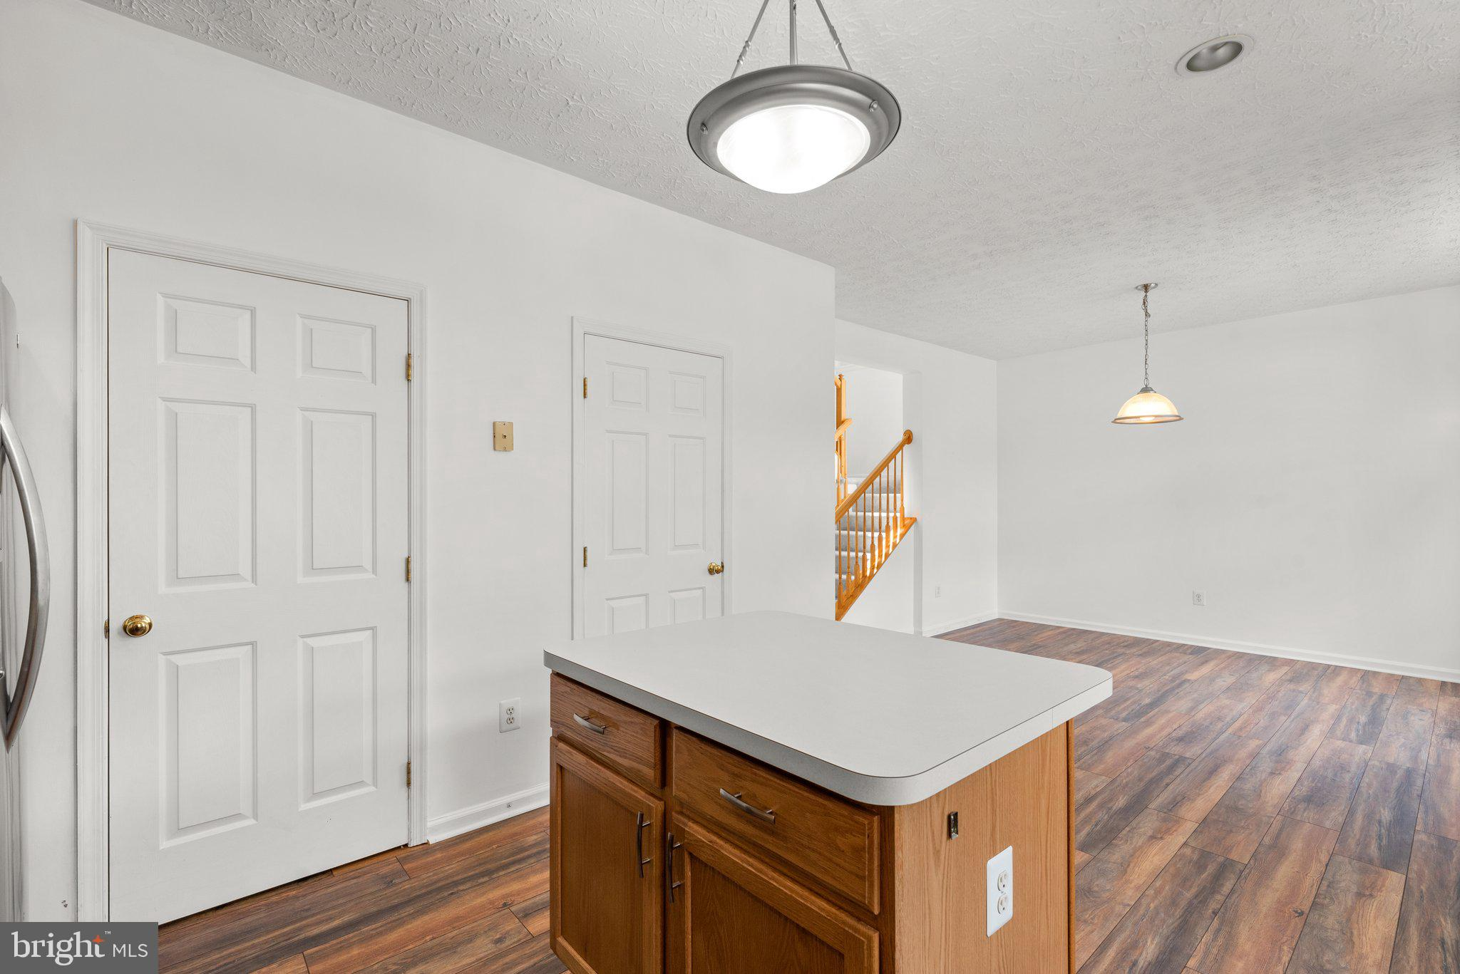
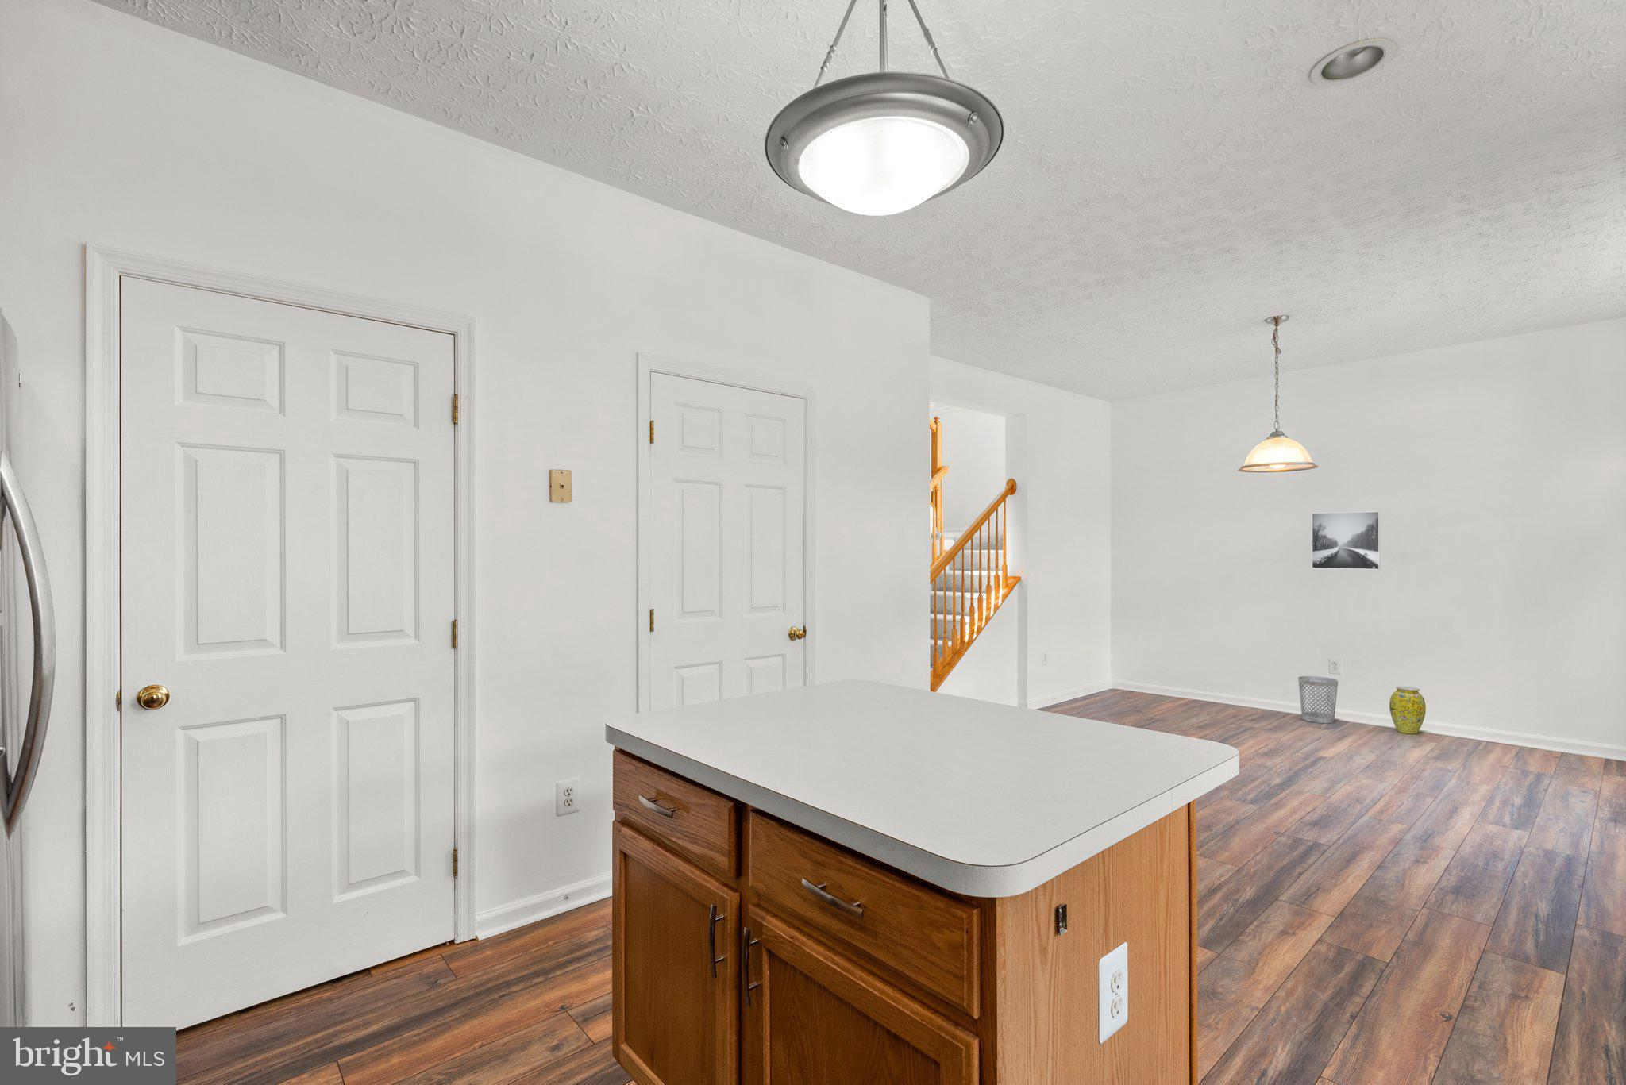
+ wastebasket (1318, 699)
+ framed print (1345, 540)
+ vase (1407, 710)
